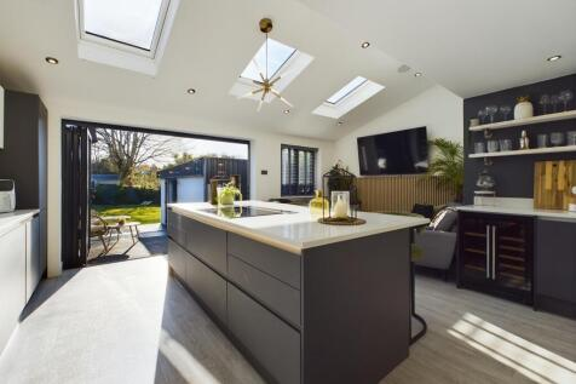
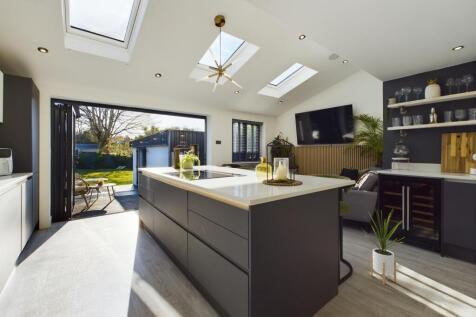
+ house plant (382, 243)
